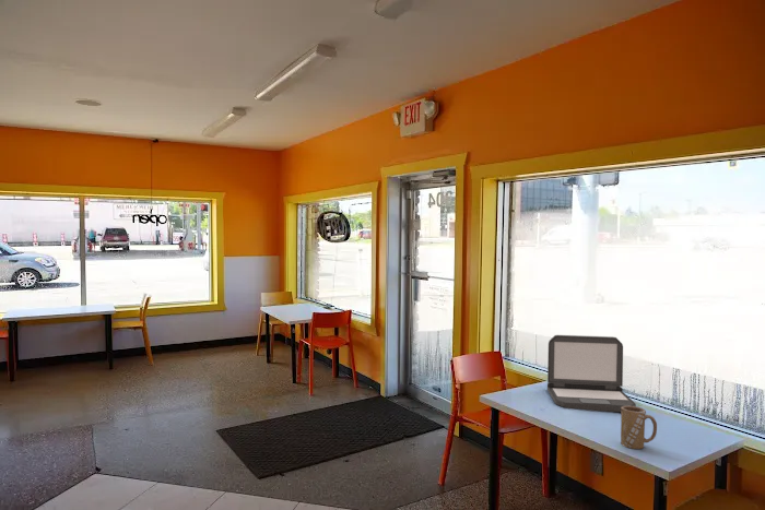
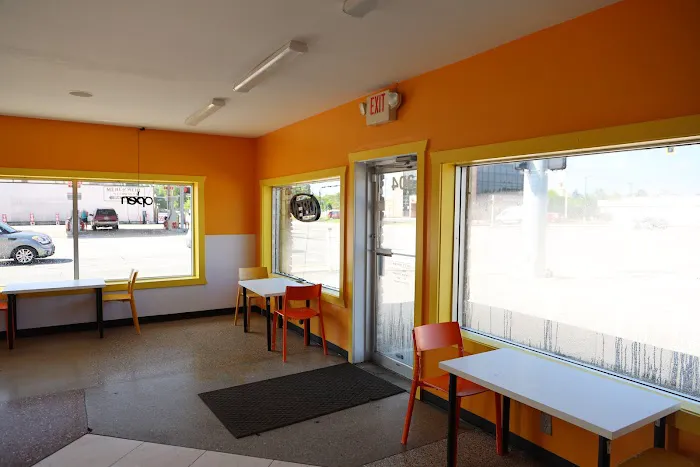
- laptop (589, 370)
- mug (636, 426)
